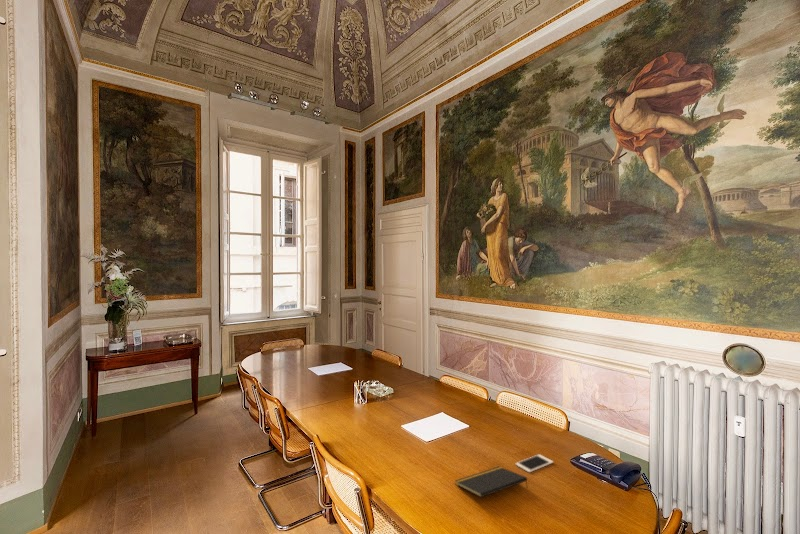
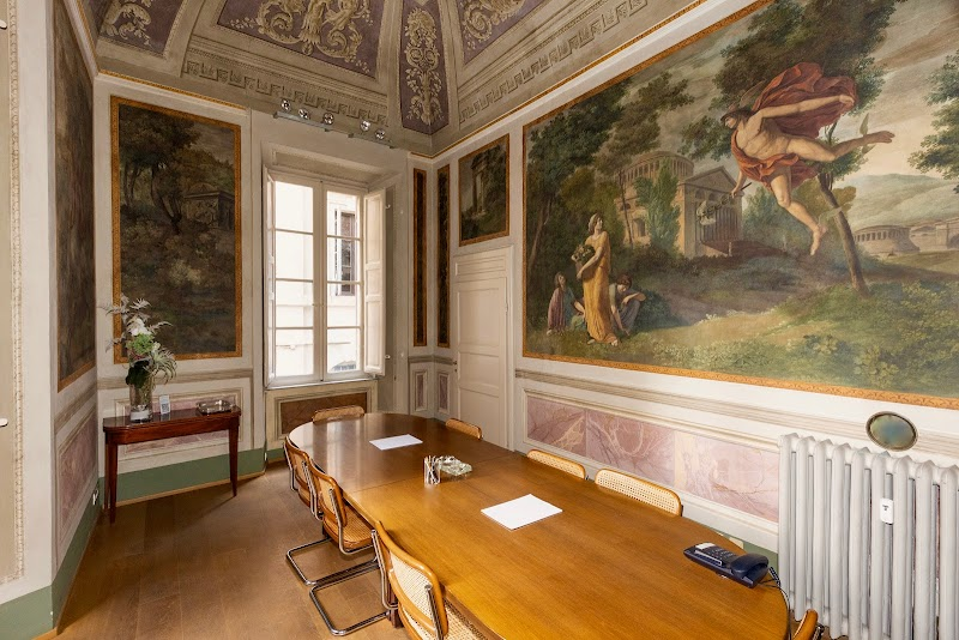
- cell phone (534, 463)
- notepad (490, 480)
